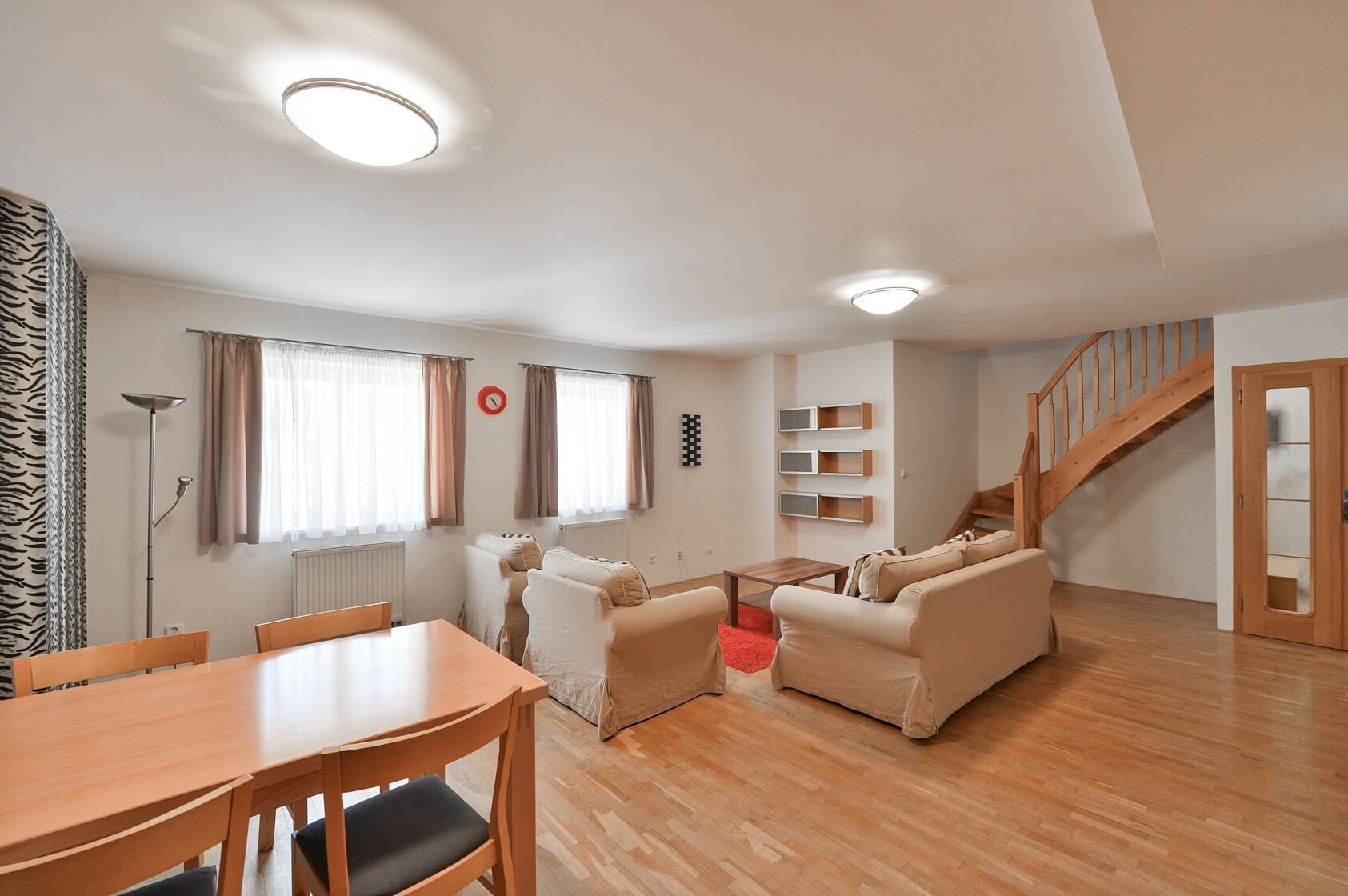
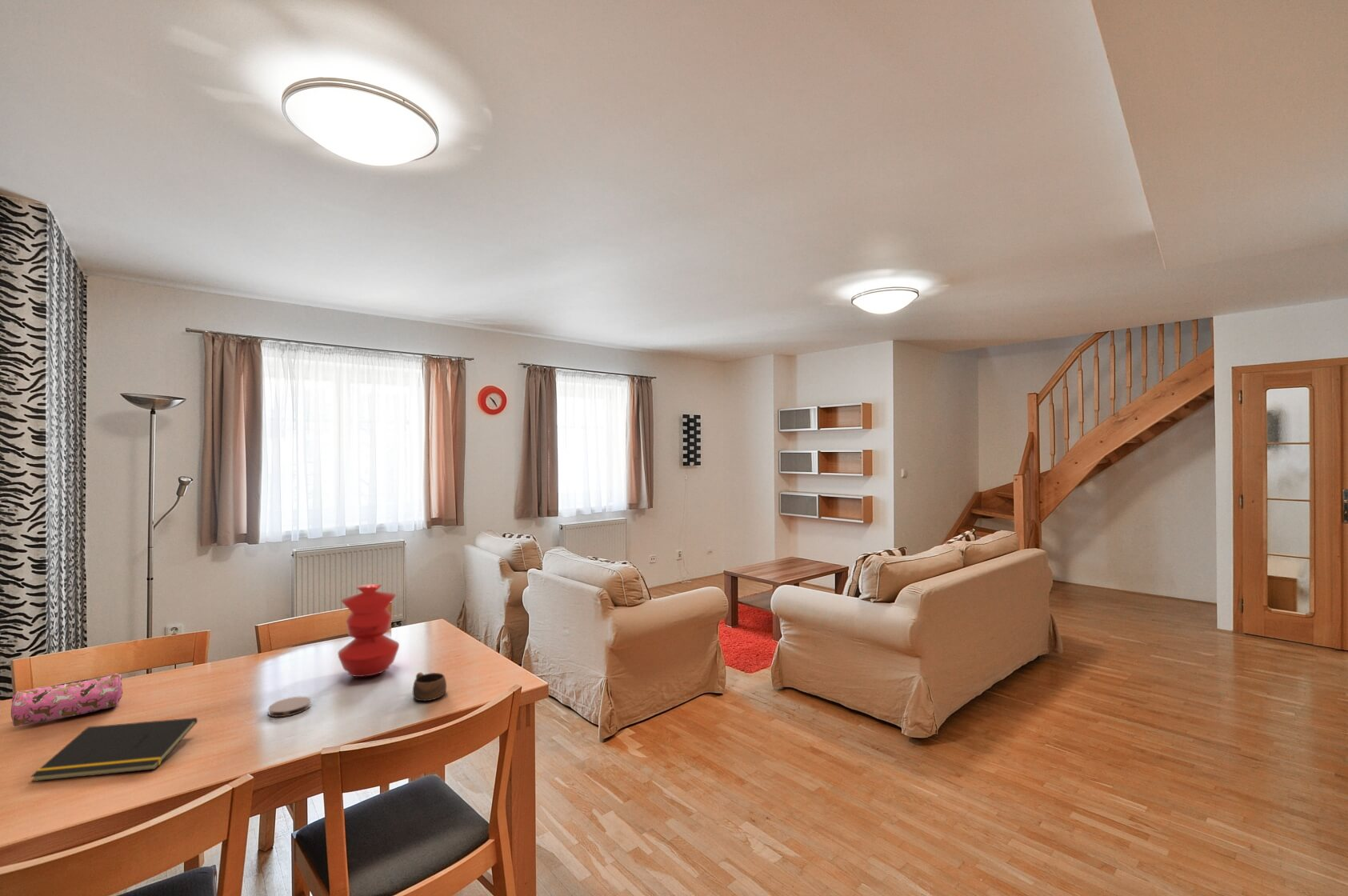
+ cup (428, 684)
+ notepad (120, 746)
+ pencil case (68, 698)
+ coaster (290, 706)
+ vase (369, 630)
